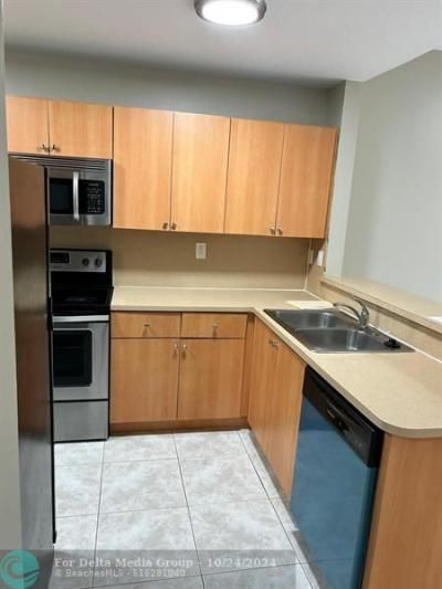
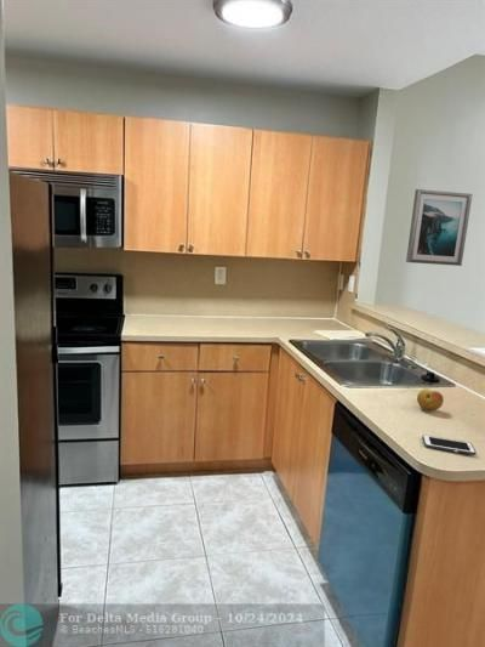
+ wall art (438, 228)
+ cell phone (447, 444)
+ fruit (429, 399)
